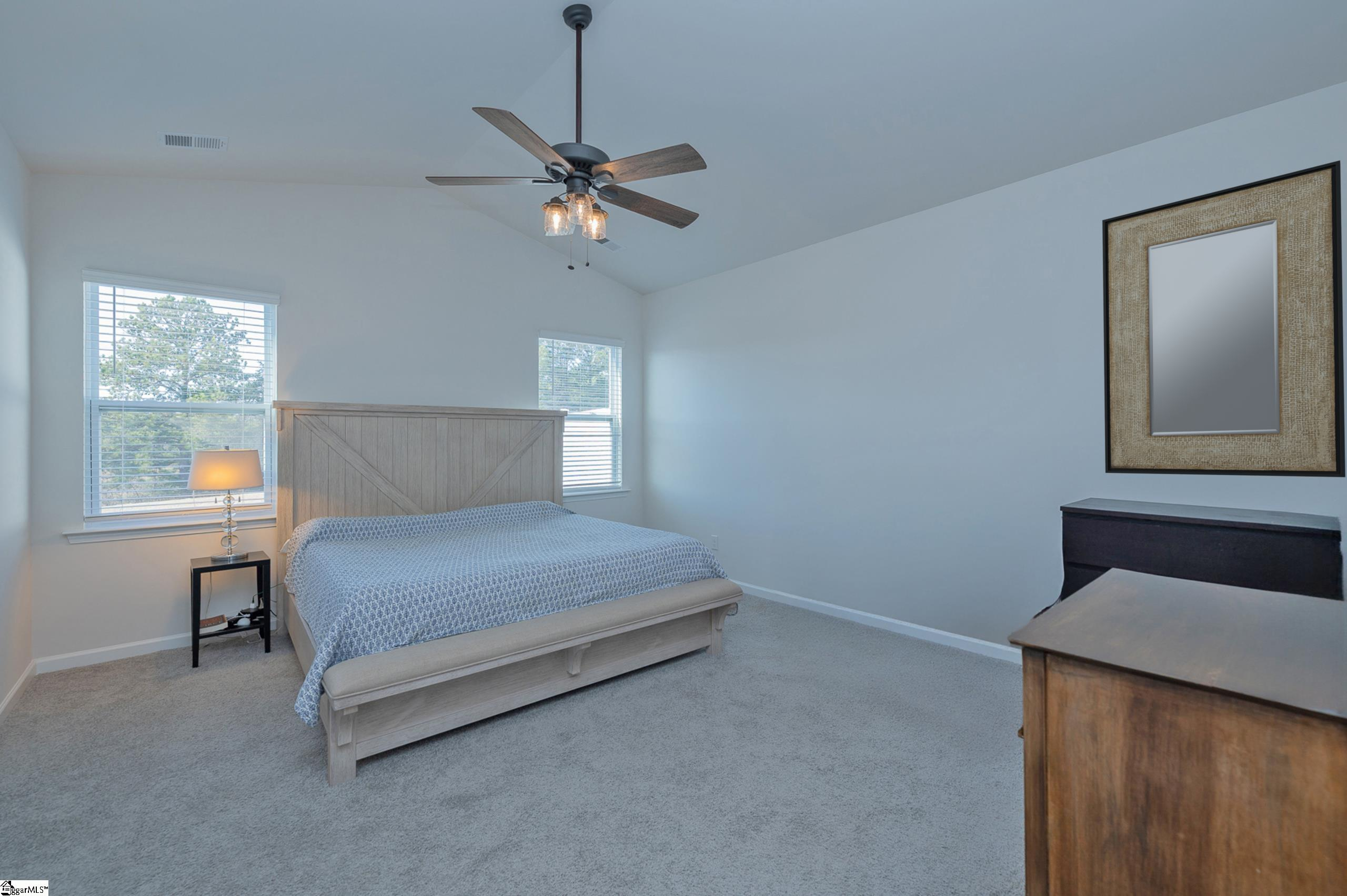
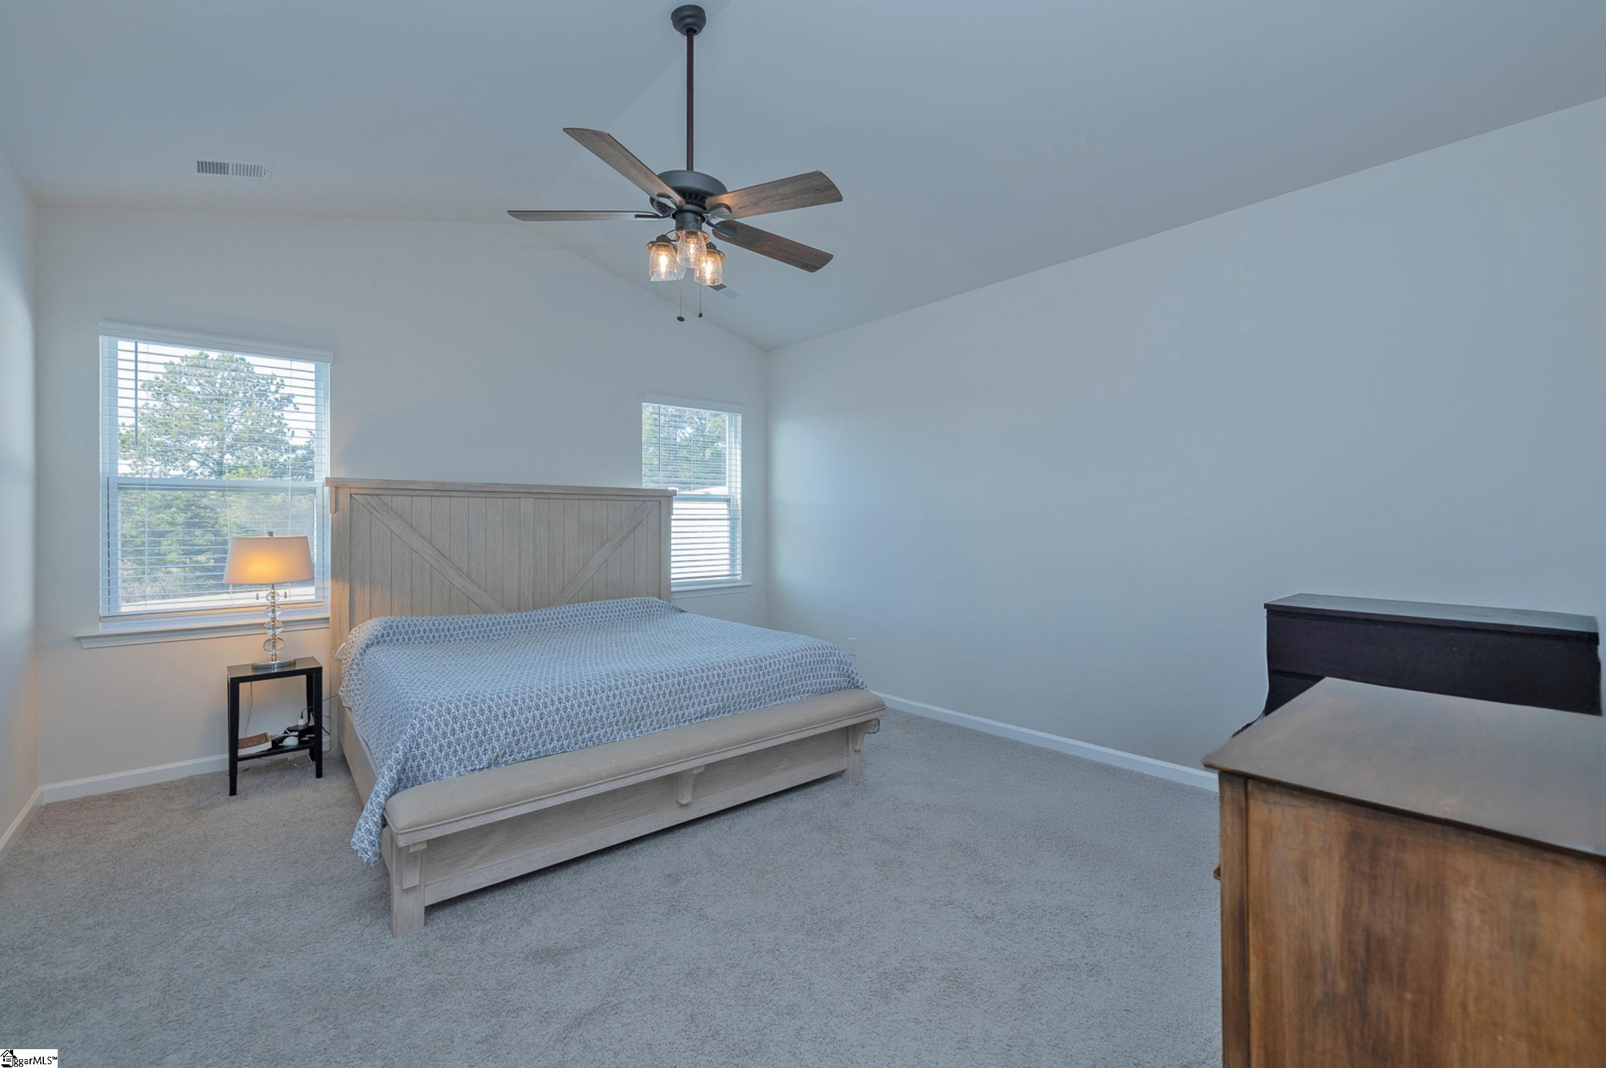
- home mirror (1210, 334)
